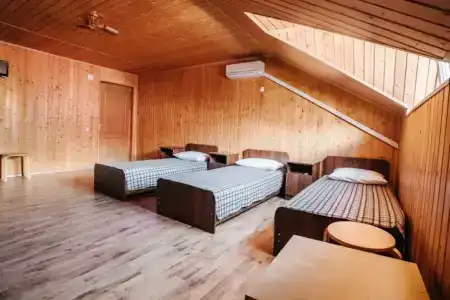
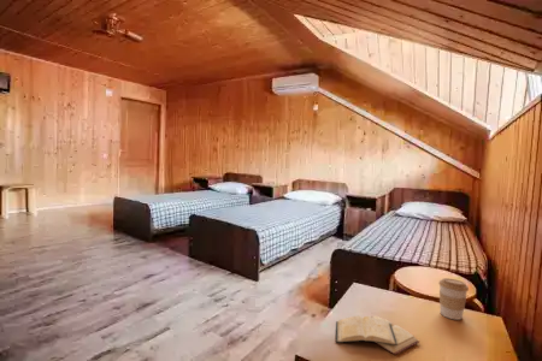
+ diary (370, 330)
+ coffee cup (452, 297)
